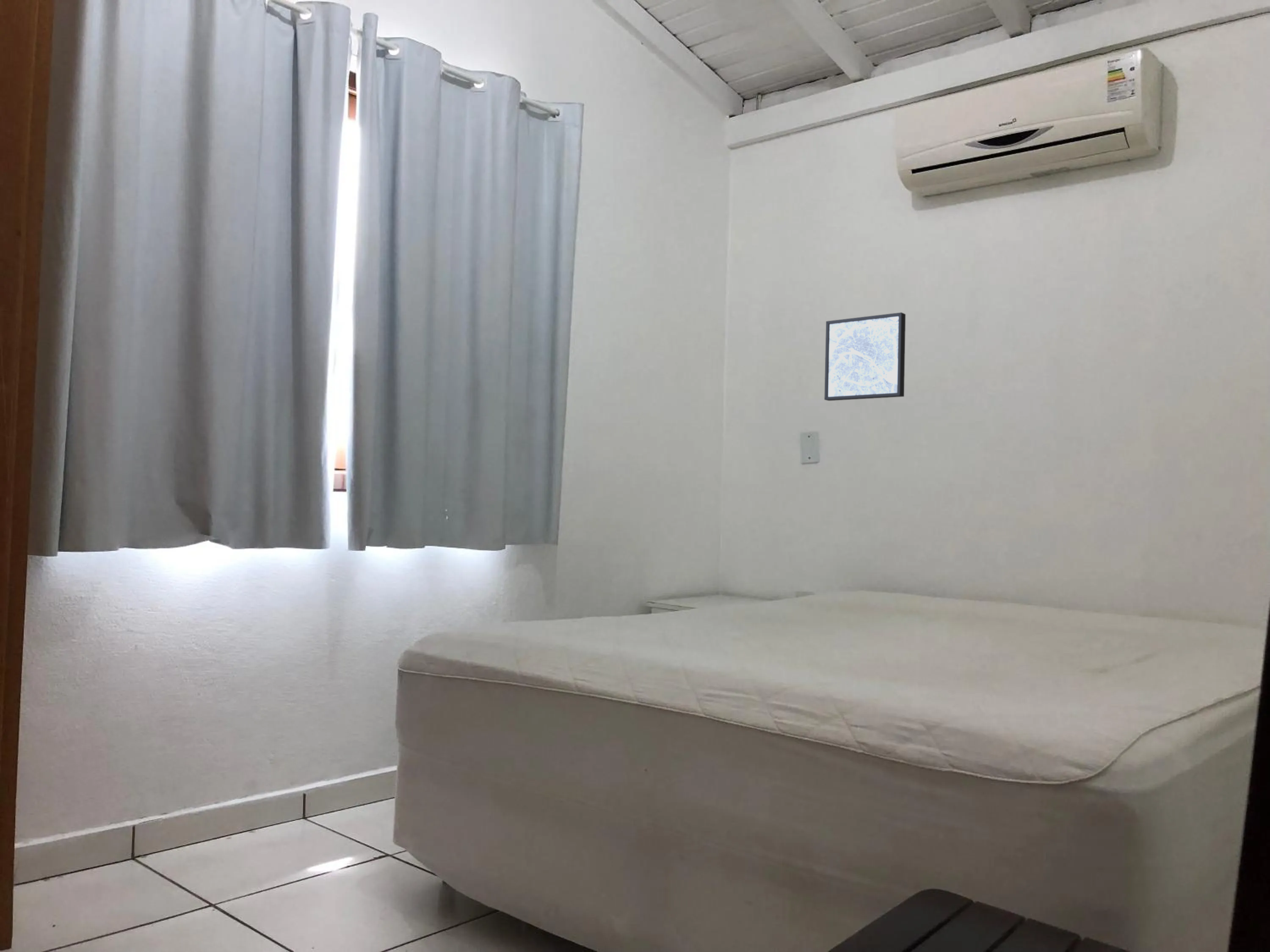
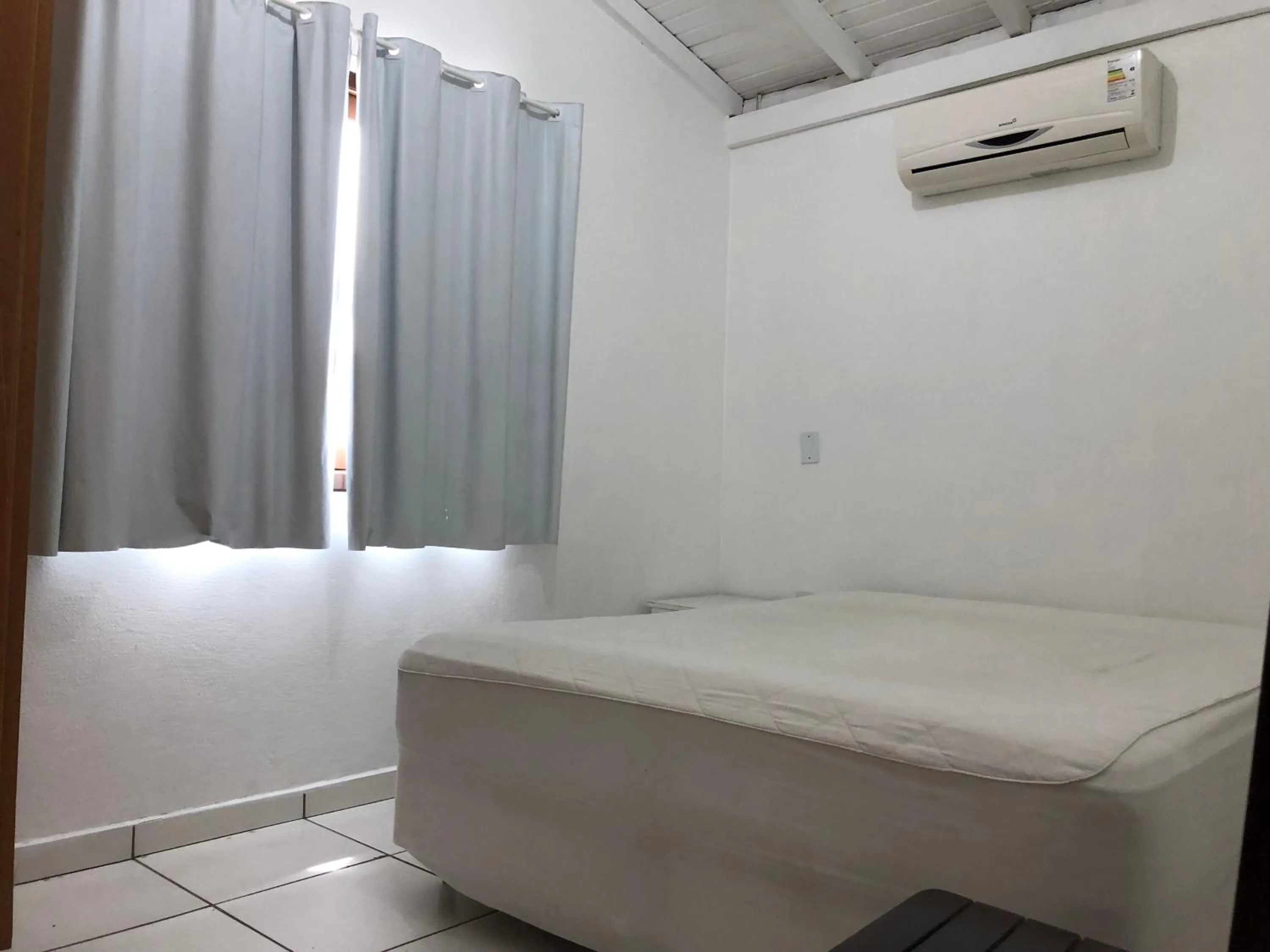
- wall art (864, 358)
